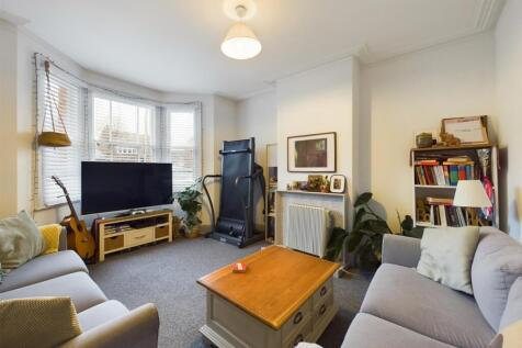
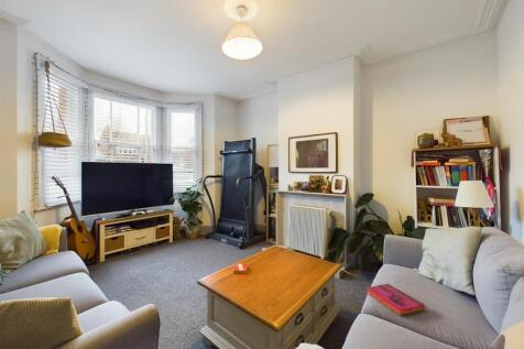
+ hardback book (393, 297)
